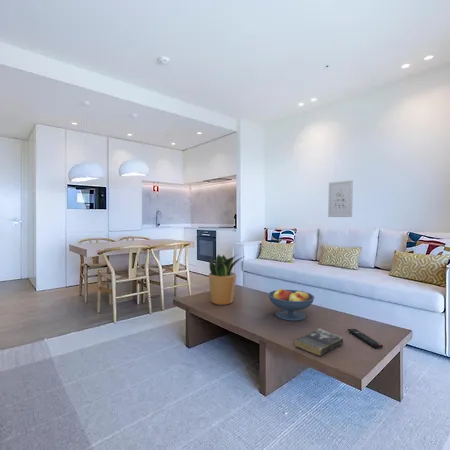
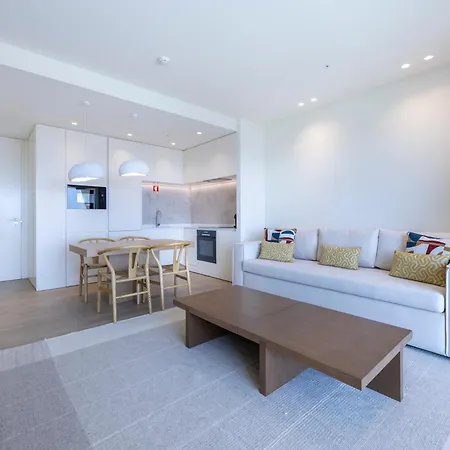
- book (319, 340)
- remote control (364, 337)
- potted plant (224, 277)
- fruit bowl (290, 301)
- wall art (340, 199)
